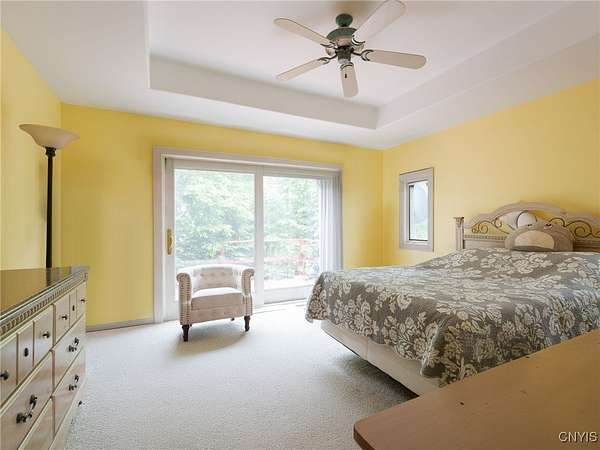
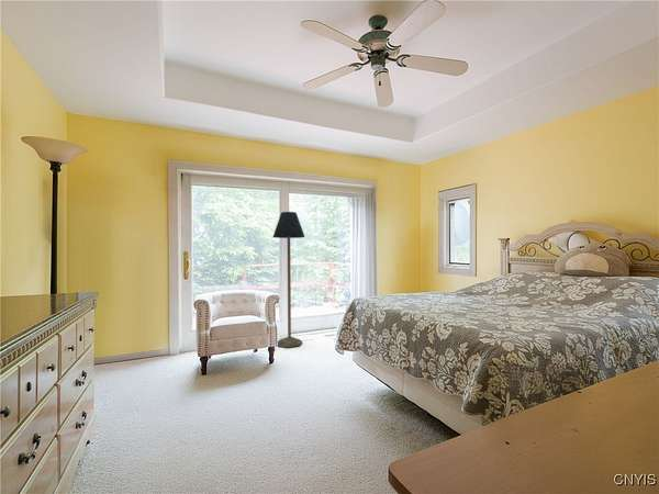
+ floor lamp (289, 278)
